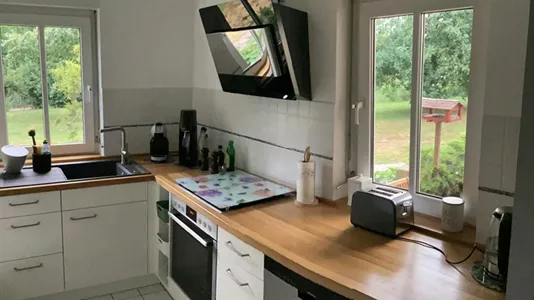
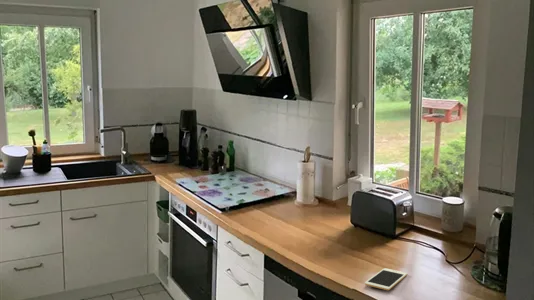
+ cell phone (386, 278)
